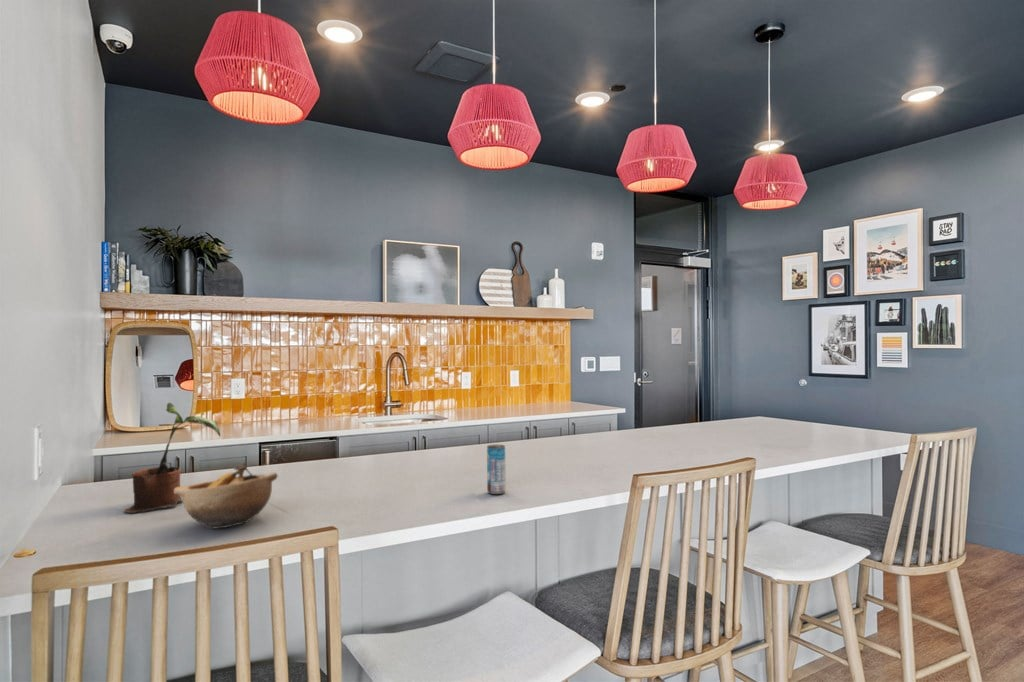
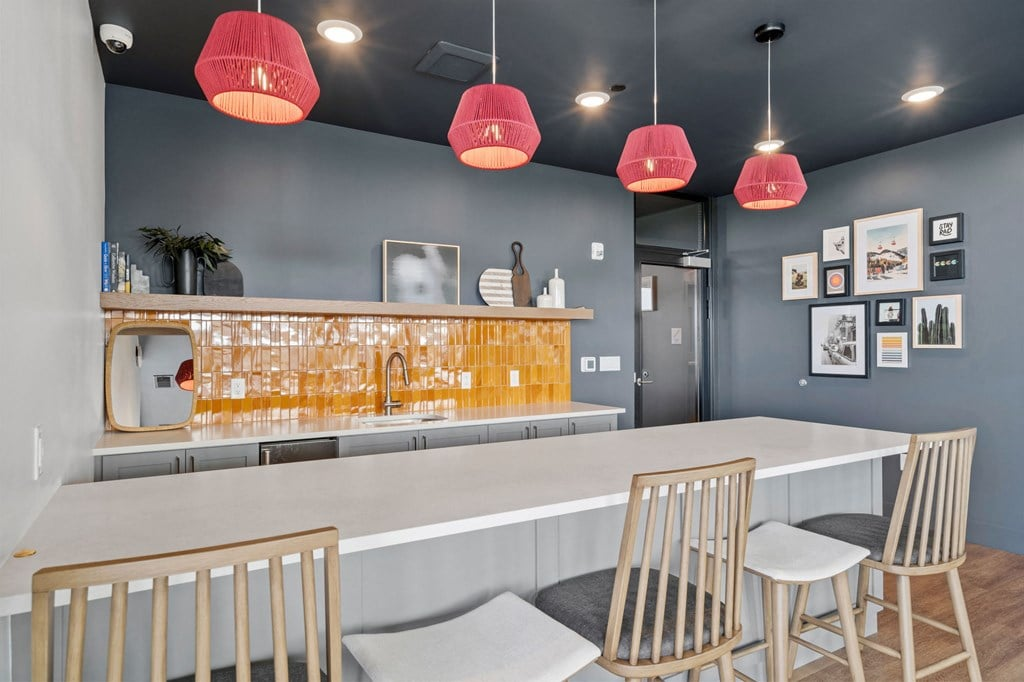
- potted plant (167, 452)
- bowl (227, 496)
- beverage can (496, 469)
